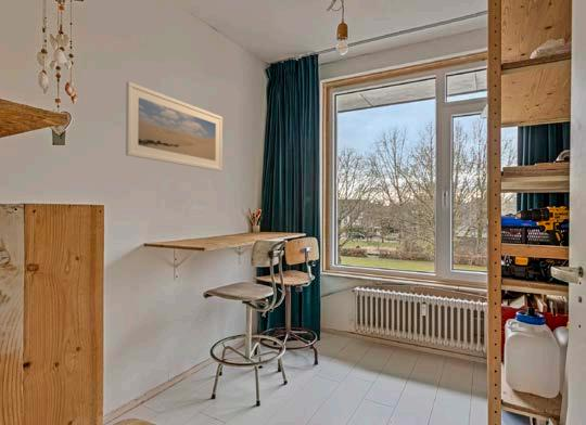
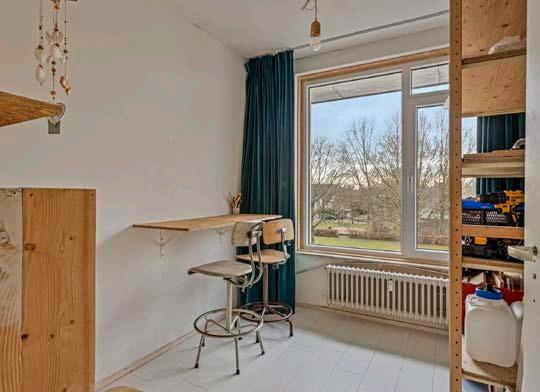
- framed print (181, 132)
